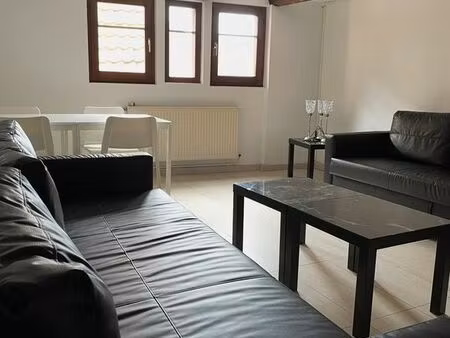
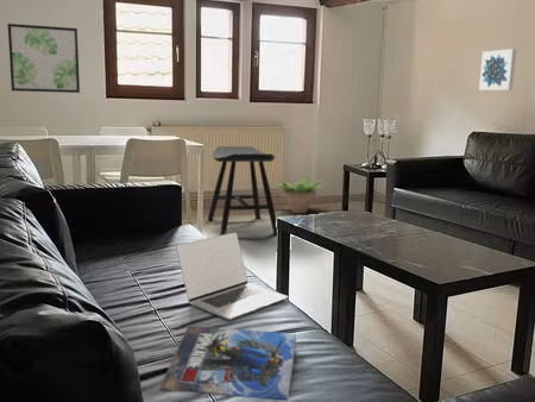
+ magazine (233, 358)
+ wall art (497, 70)
+ decorative plant (297, 195)
+ stool (243, 195)
+ wall art (44, 58)
+ laptop (232, 272)
